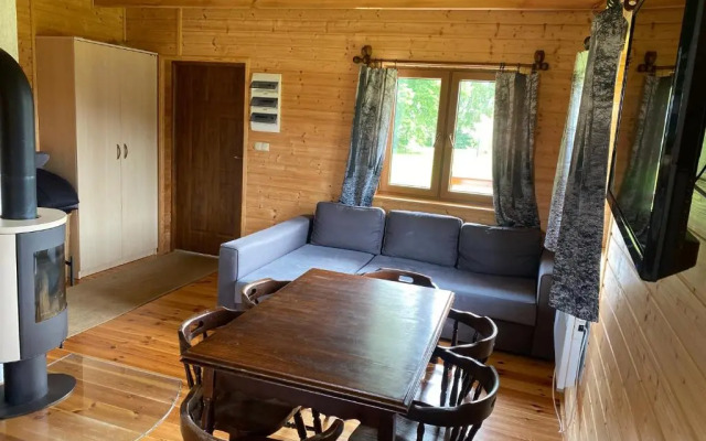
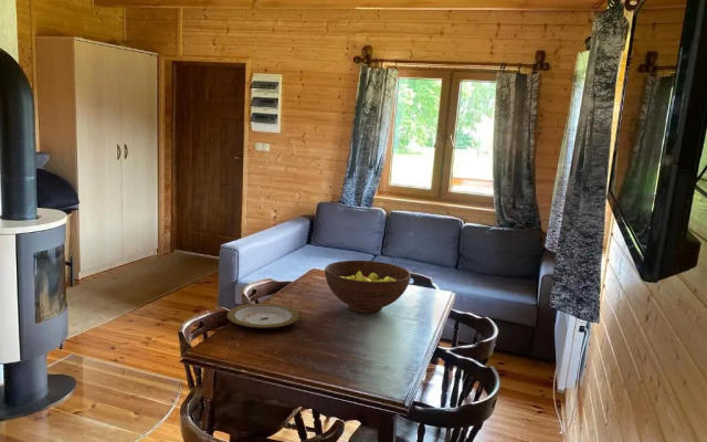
+ fruit bowl (366, 290)
+ plate (263, 317)
